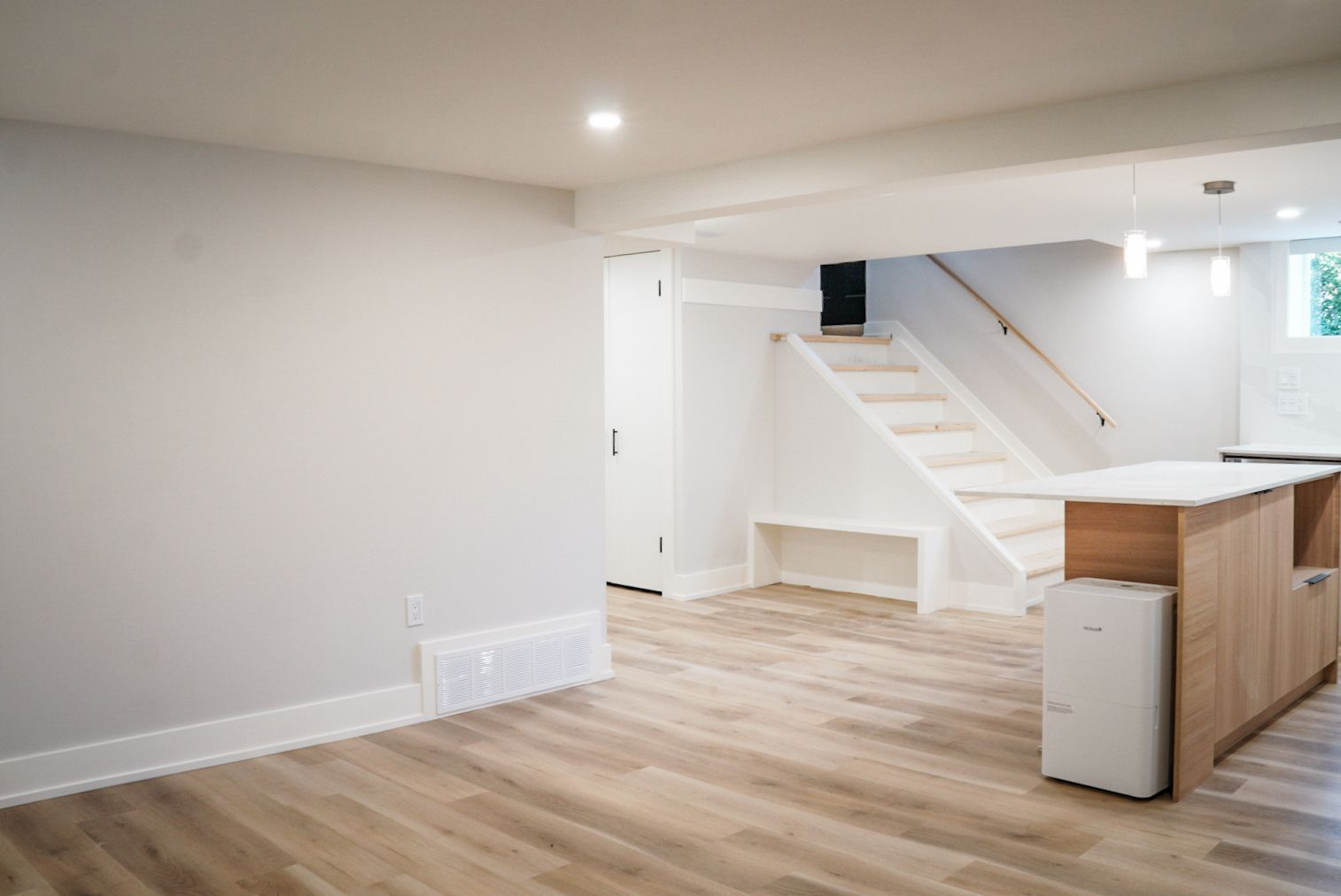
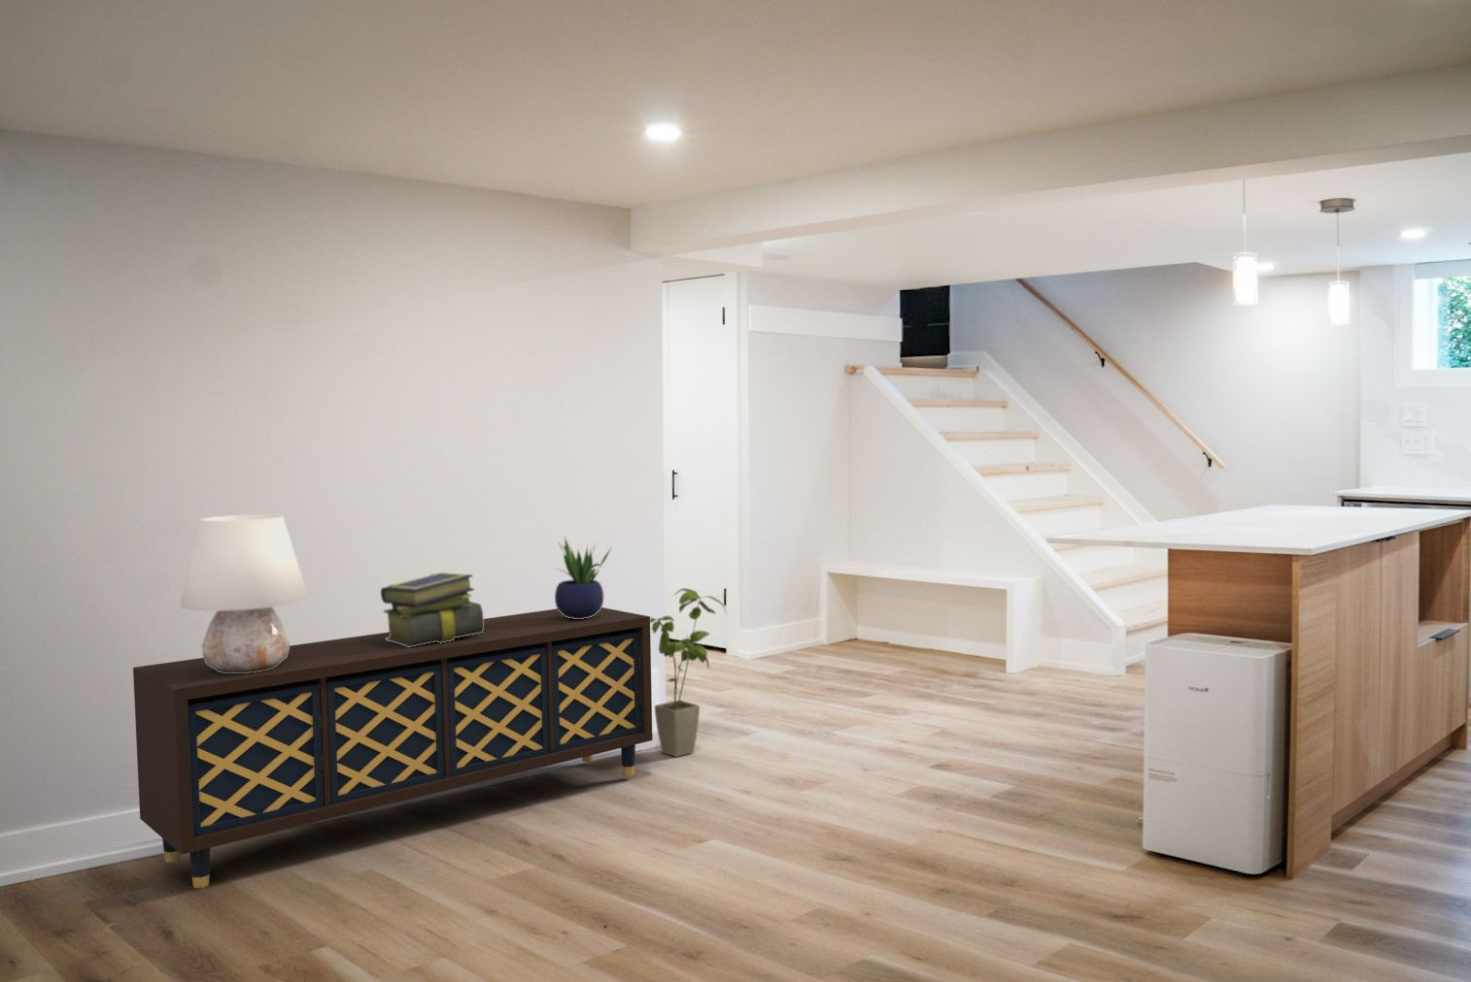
+ stack of books (431, 607)
+ table lamp (245, 592)
+ potted plant (582, 576)
+ sideboard (420, 727)
+ house plant (686, 670)
